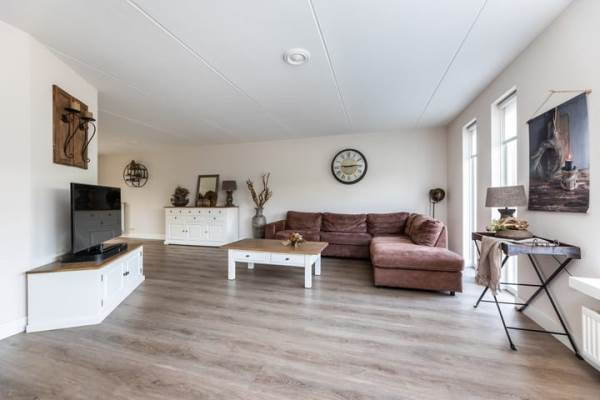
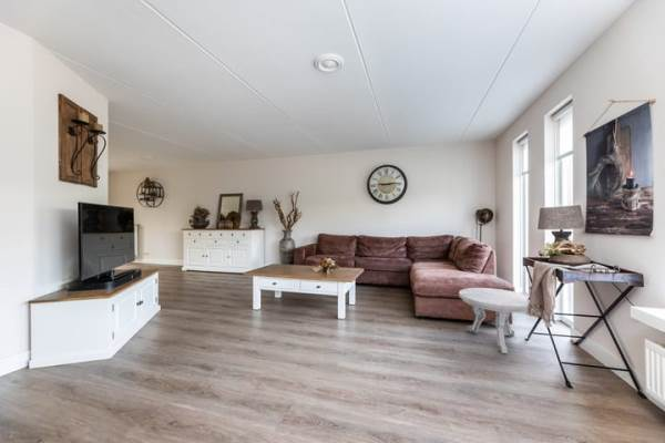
+ side table (495, 318)
